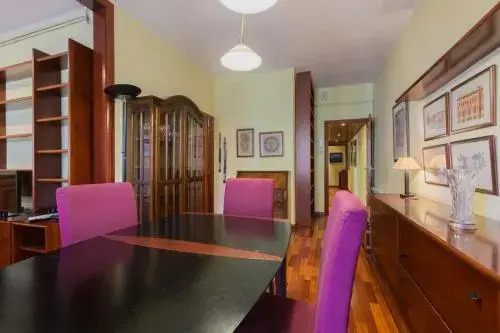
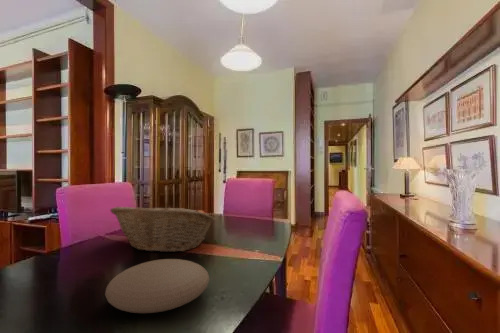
+ plate (160, 282)
+ fruit basket (164, 223)
